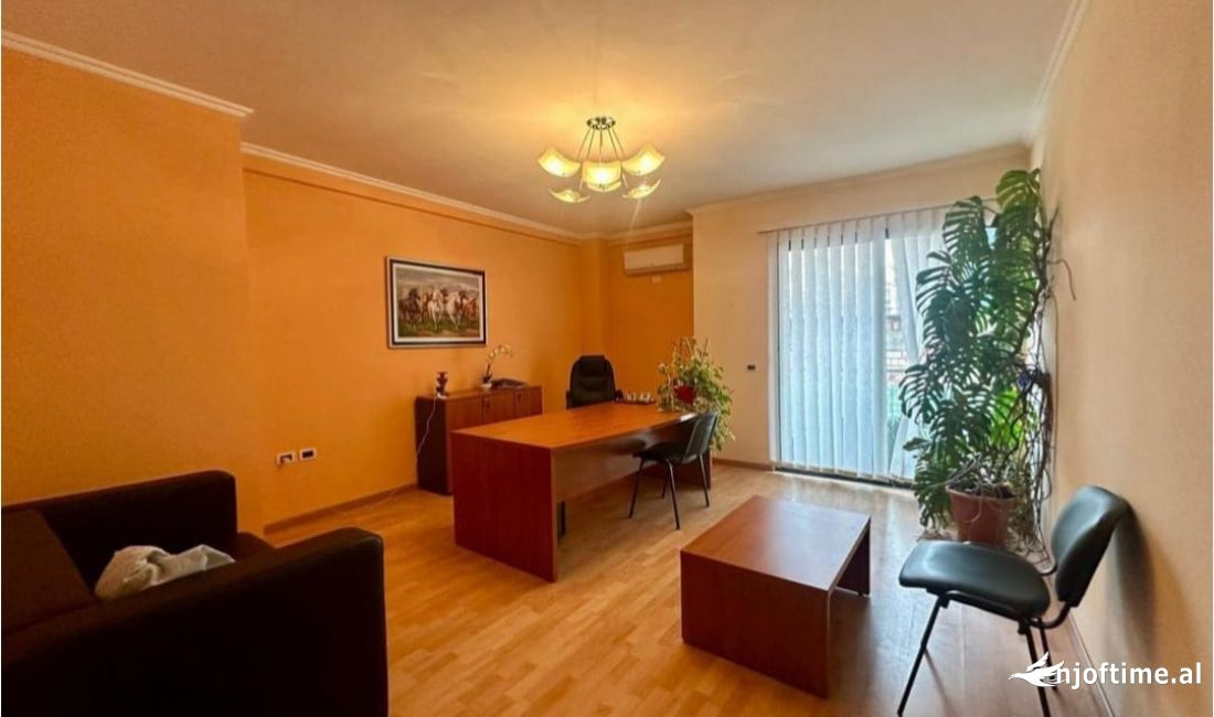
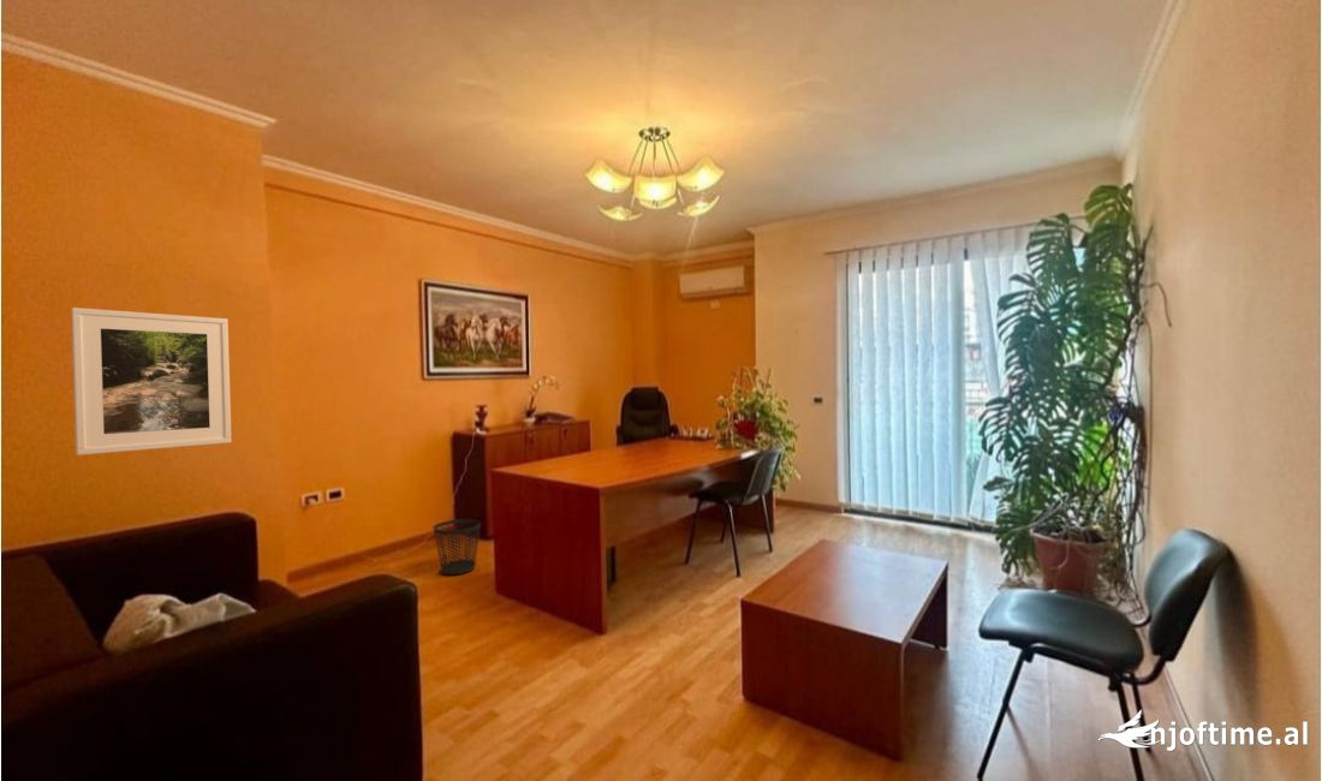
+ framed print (157, 381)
+ wastebasket (458, 547)
